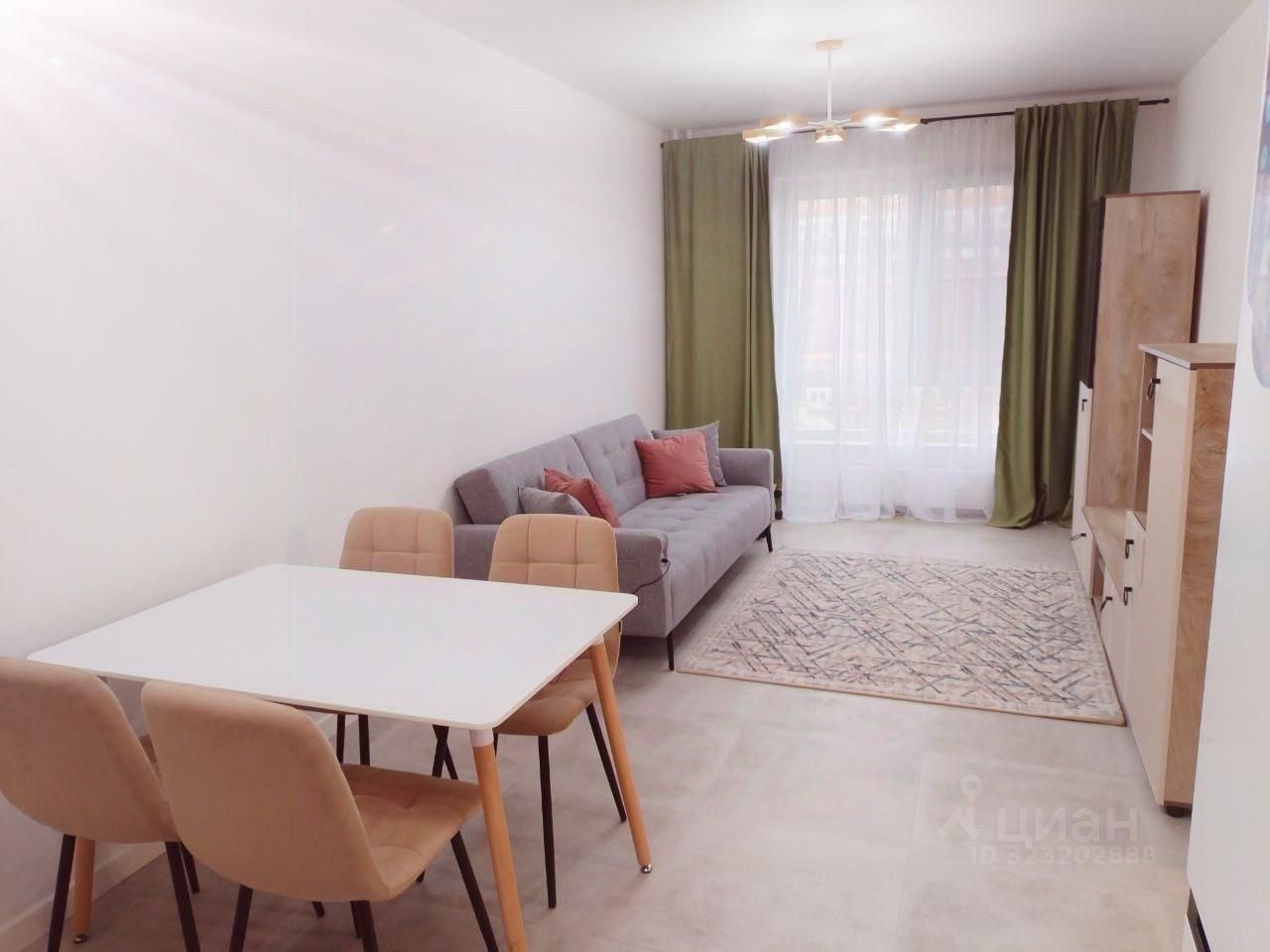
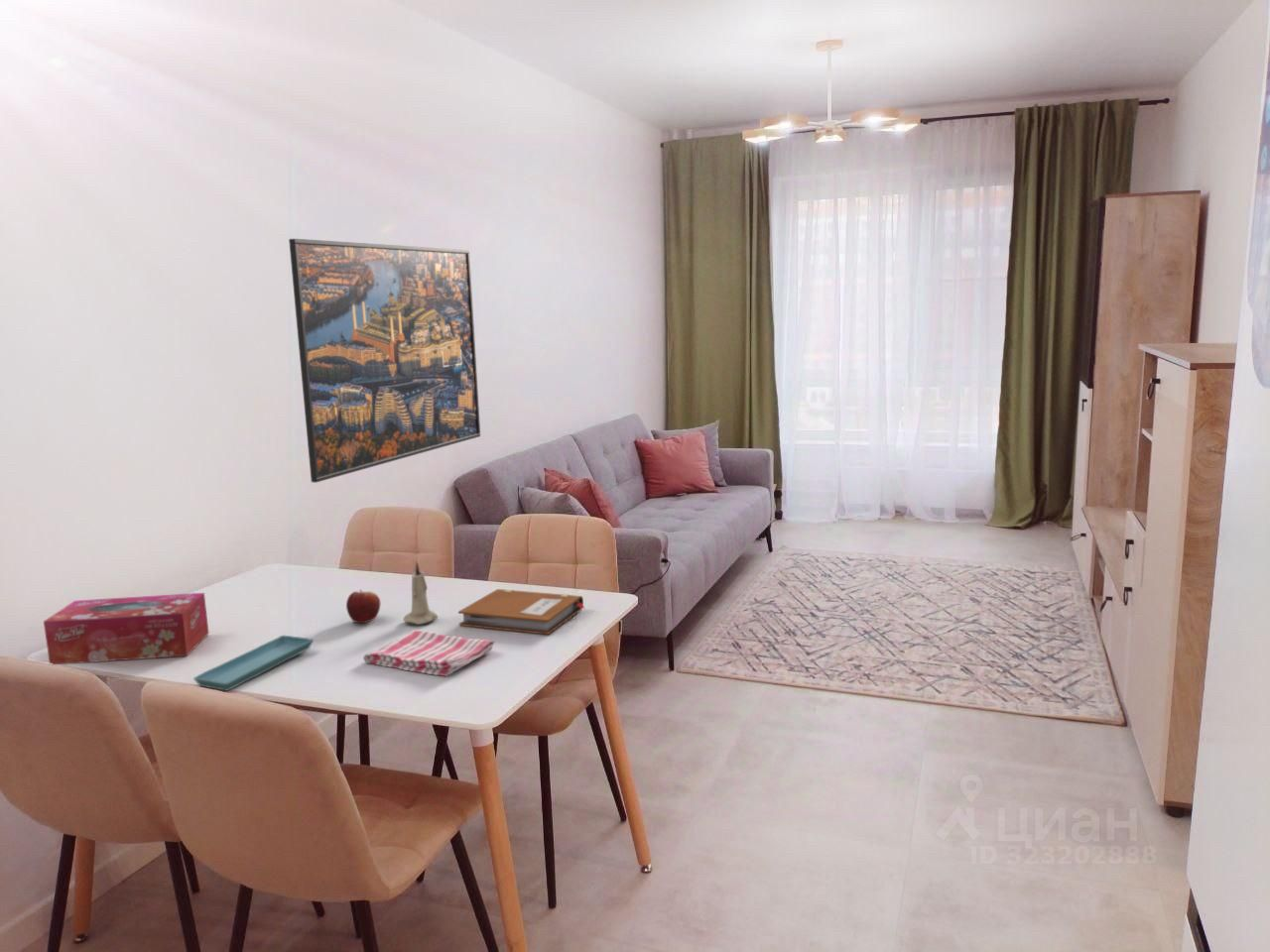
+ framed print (399, 352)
+ tissue box (129, 627)
+ fruit (363, 605)
+ dish towel (429, 649)
+ notebook (525, 610)
+ saucer (256, 661)
+ candle (420, 590)
